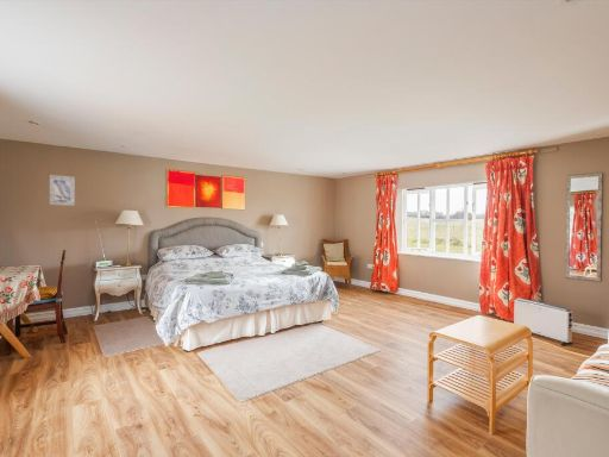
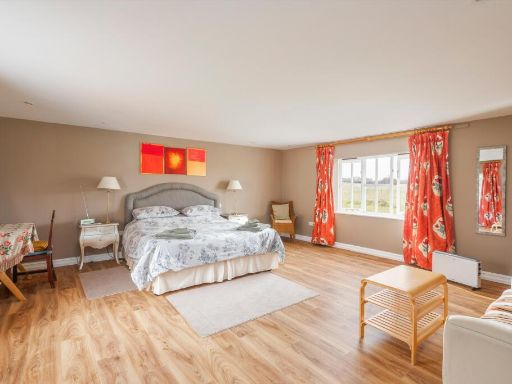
- wall art (62, 190)
